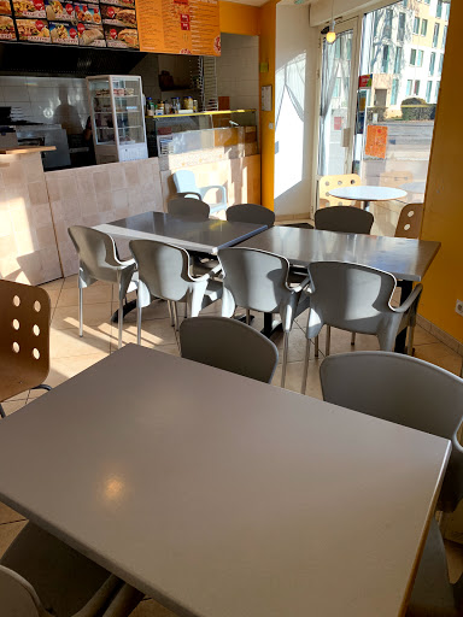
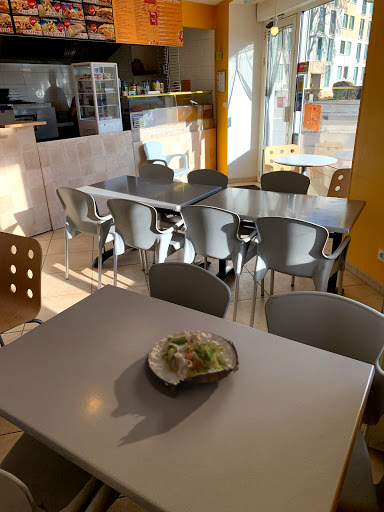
+ salad plate (190, 353)
